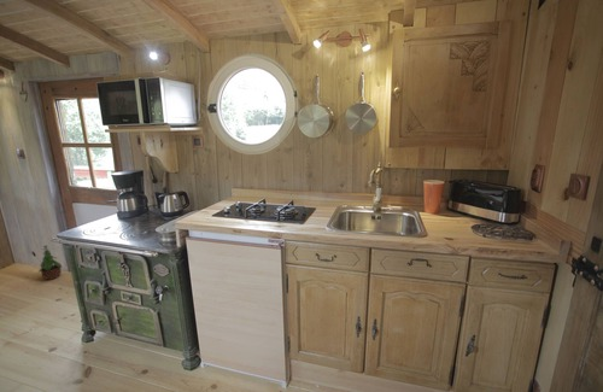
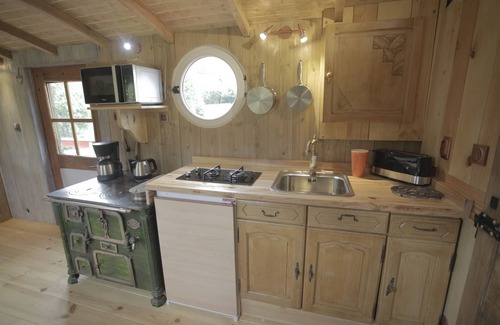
- potted plant (48, 262)
